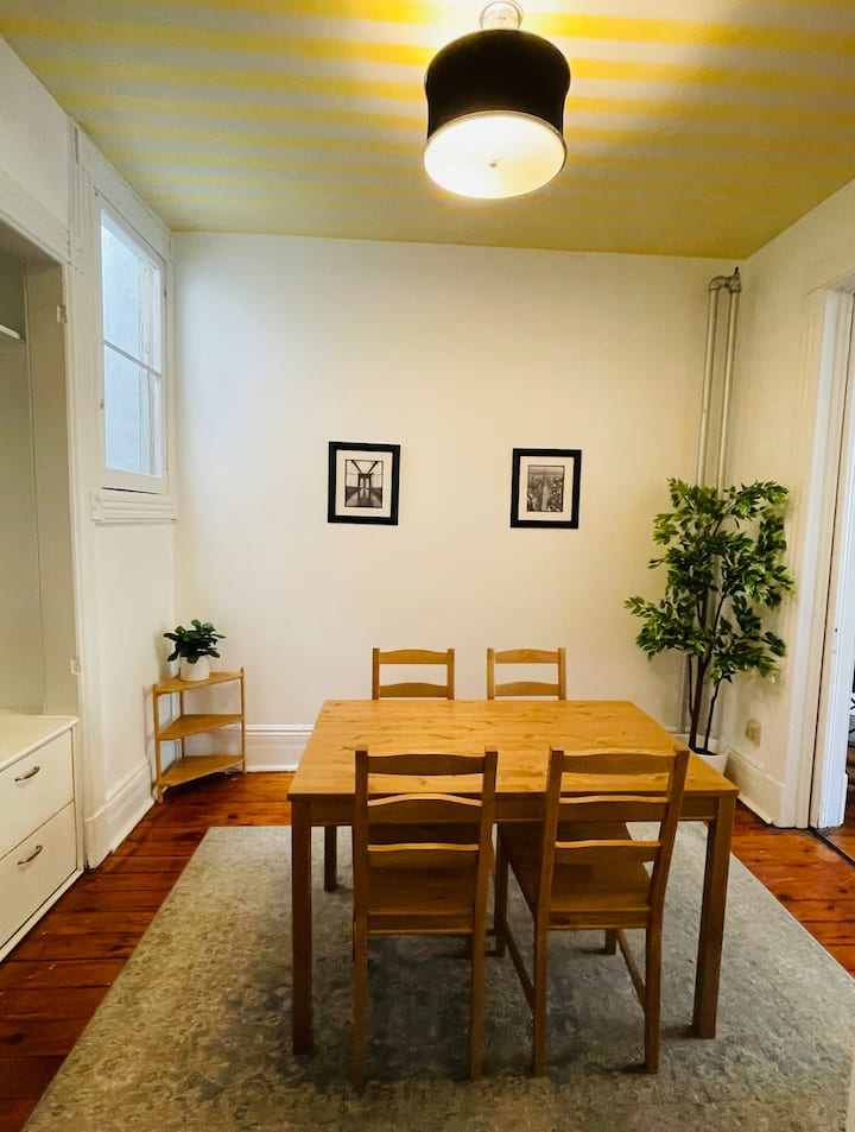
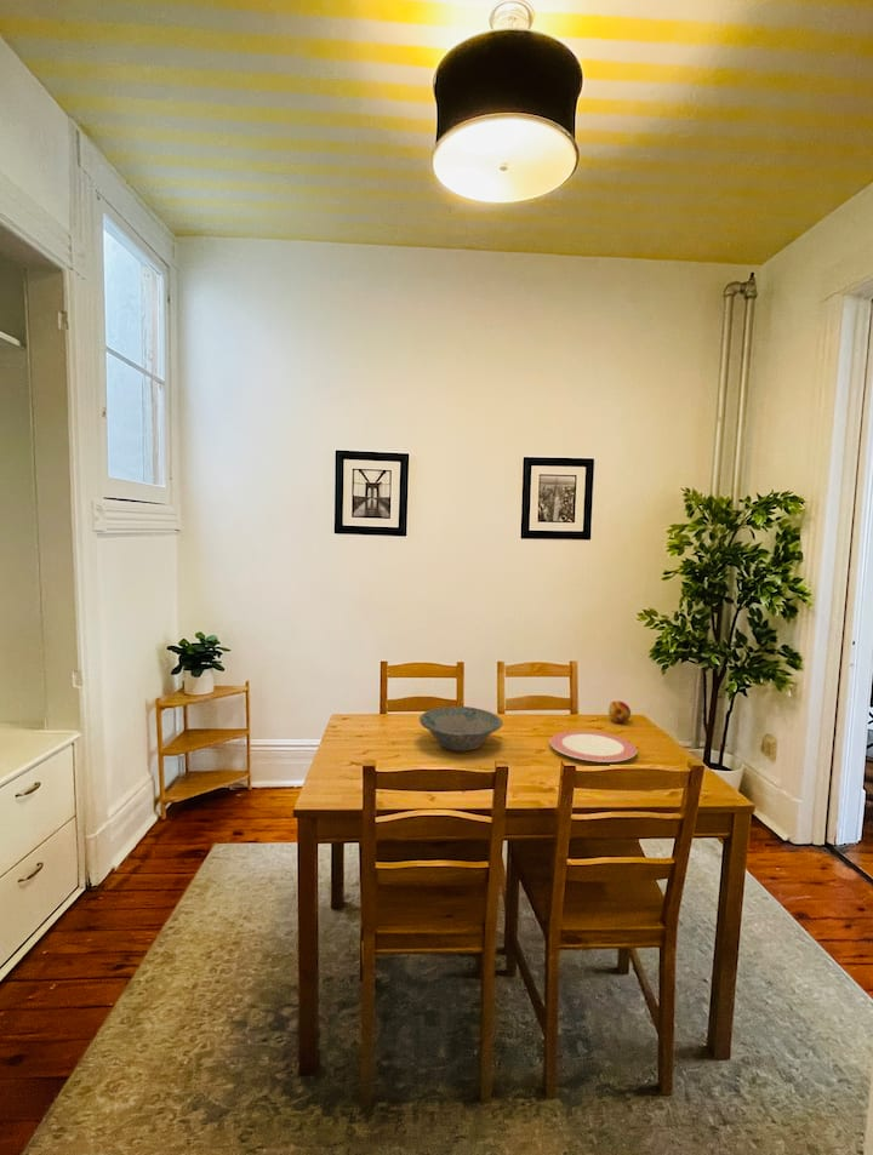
+ plate (592, 747)
+ bowl (460, 731)
+ fruit (618, 711)
